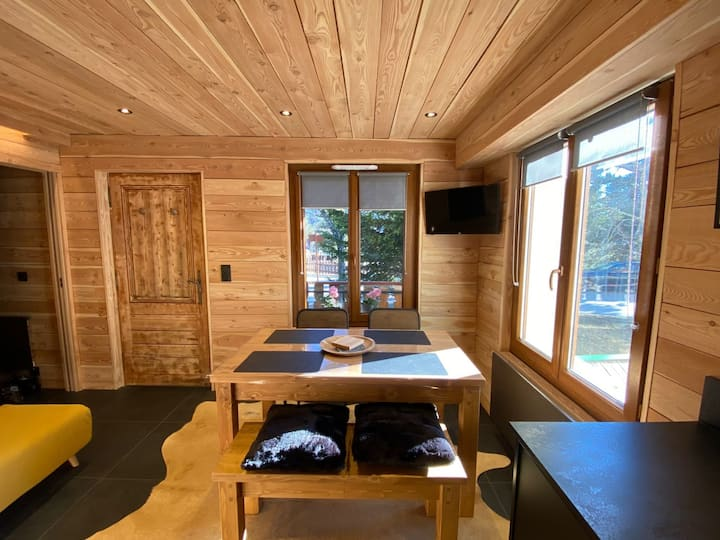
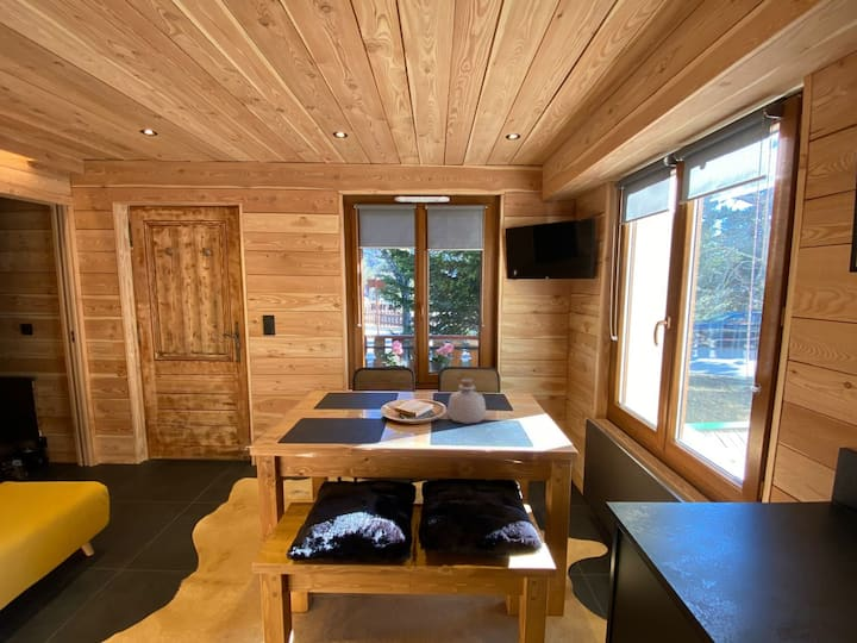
+ bottle (467, 398)
